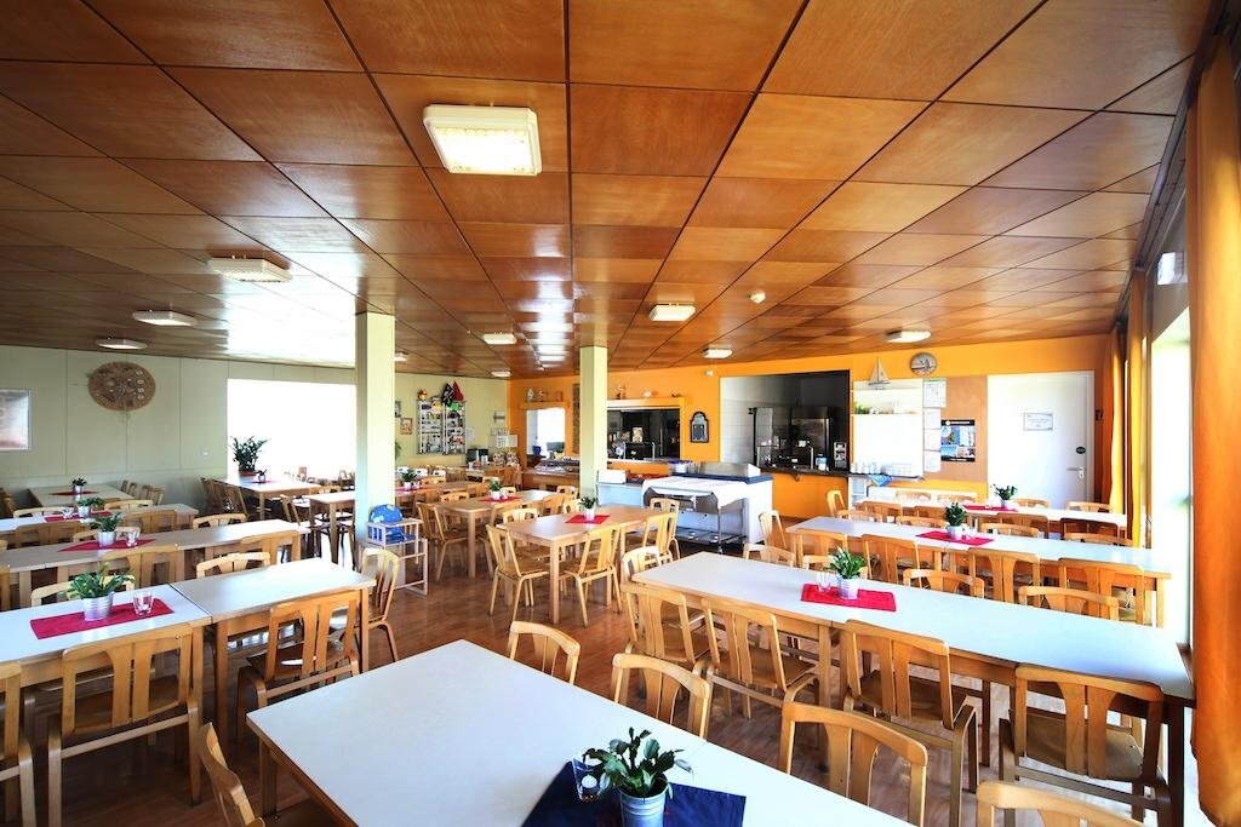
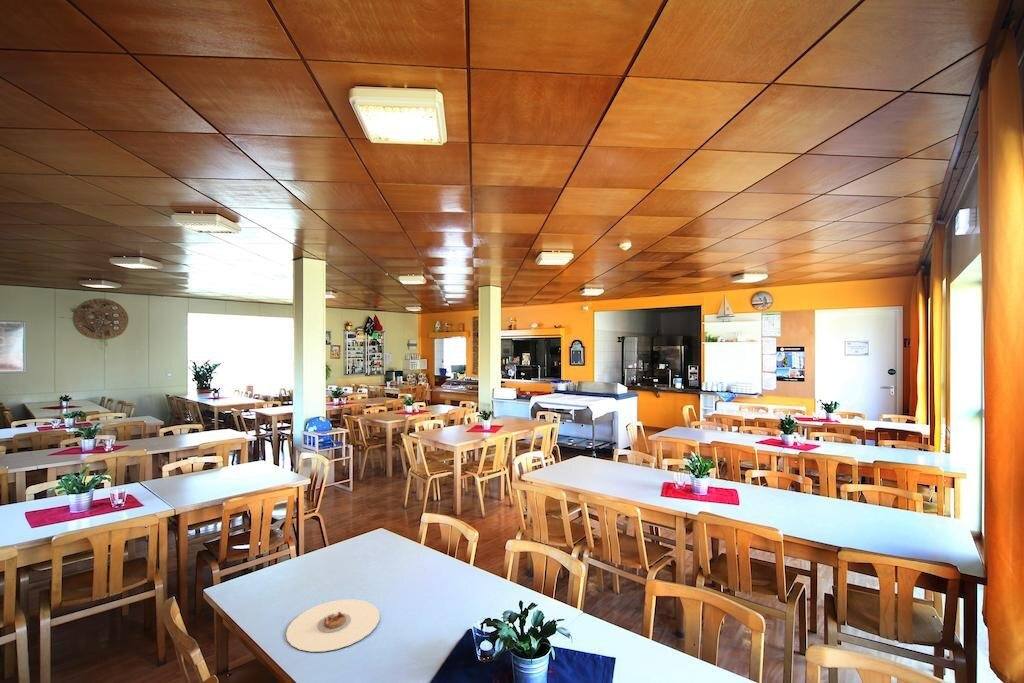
+ plate (334, 619)
